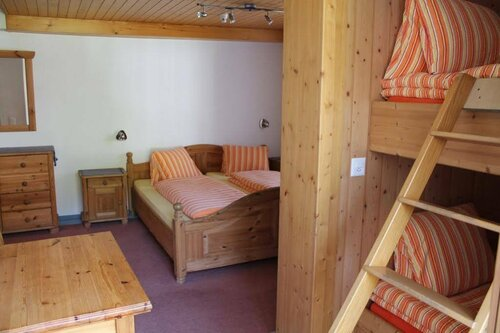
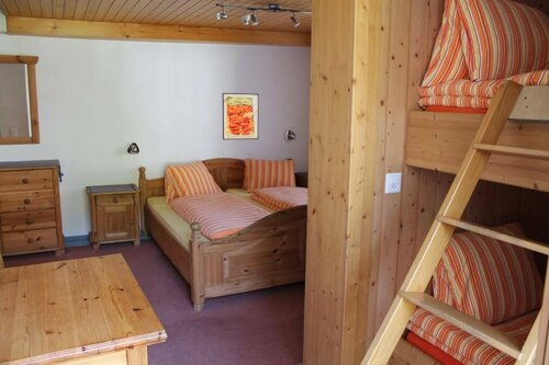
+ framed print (240, 116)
